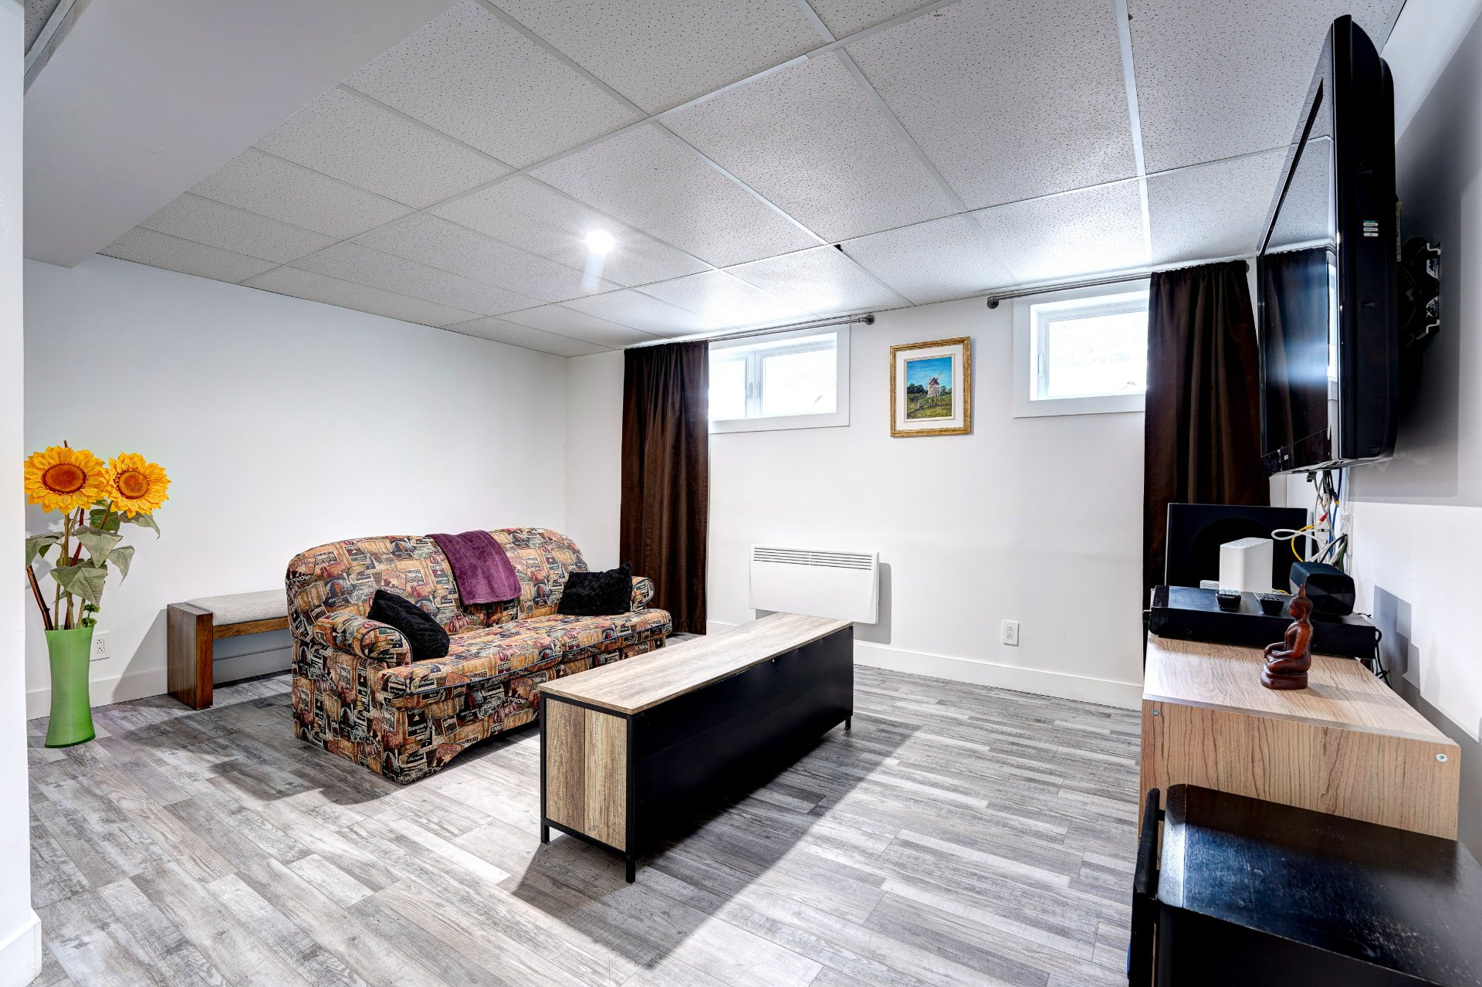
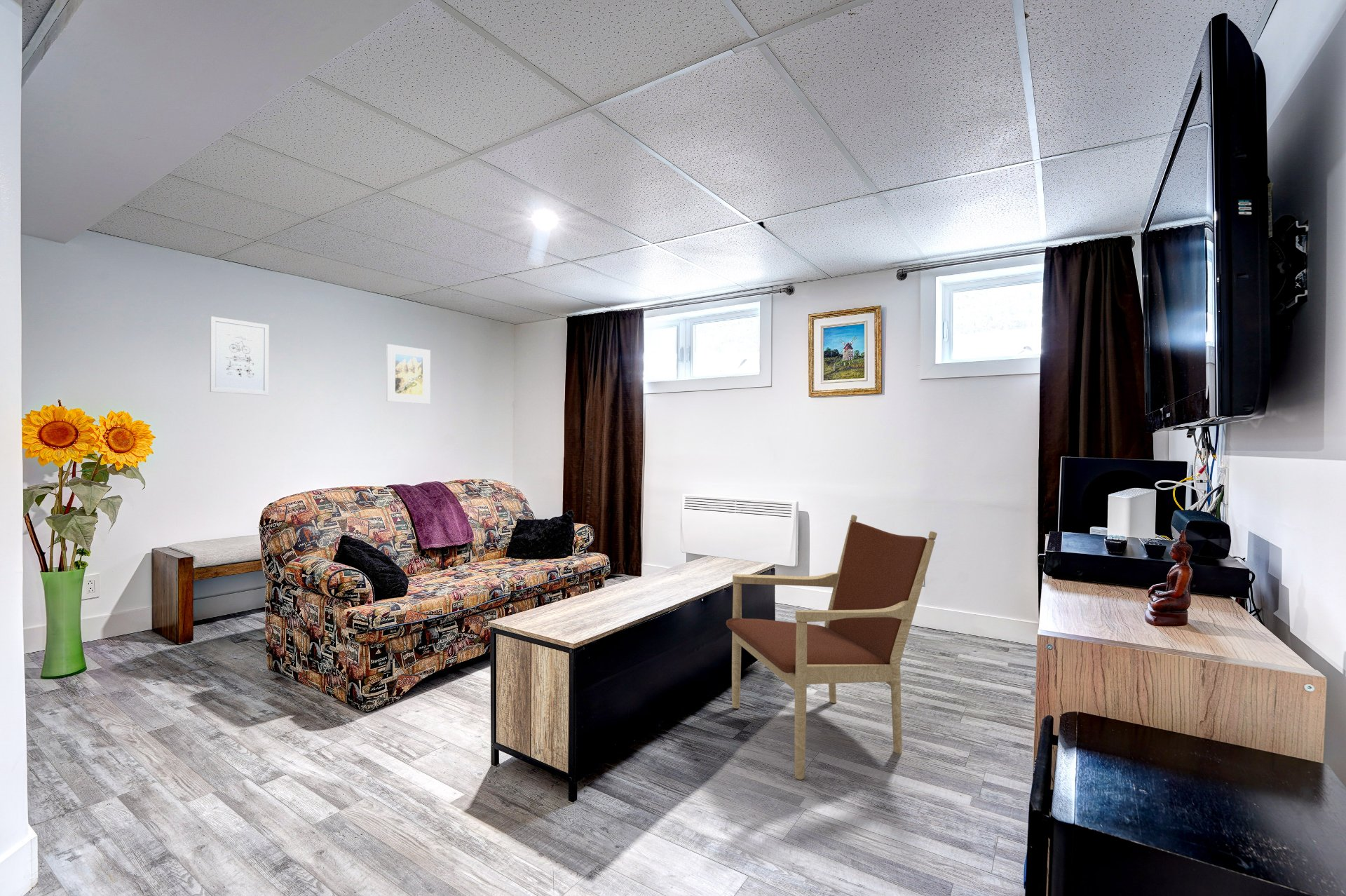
+ wall art (240, 357)
+ armchair (827, 627)
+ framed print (409, 374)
